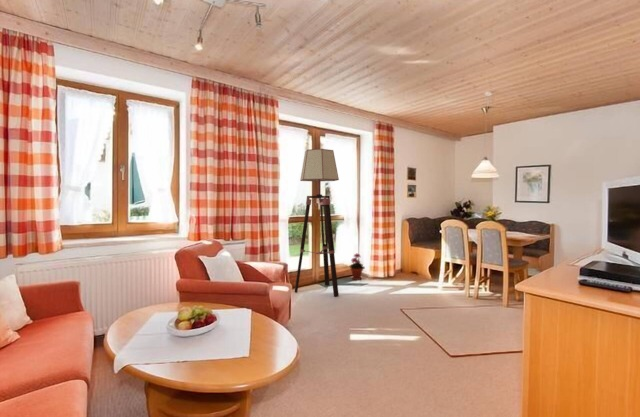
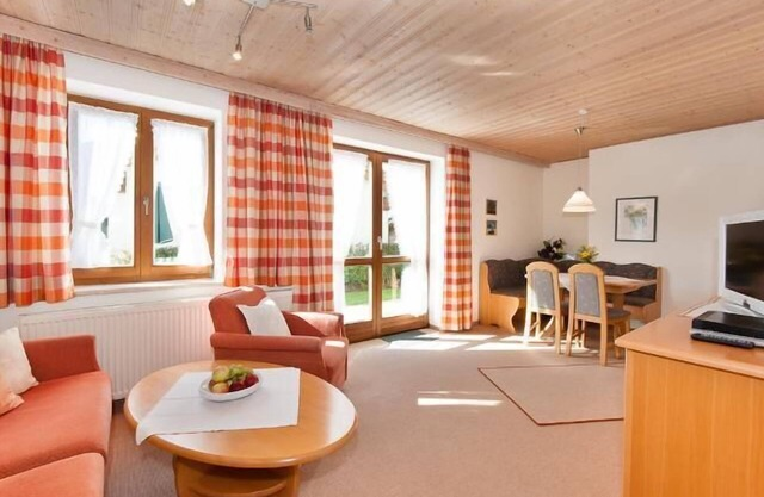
- potted plant (356, 266)
- floor lamp (321, 220)
